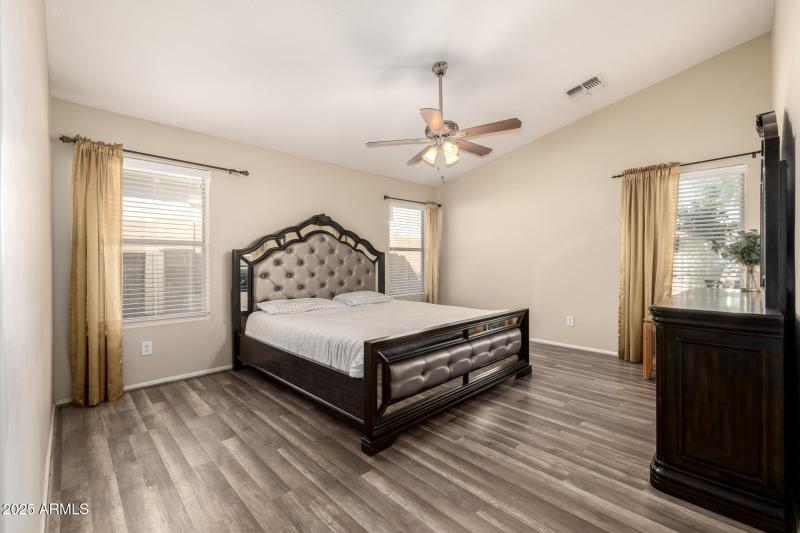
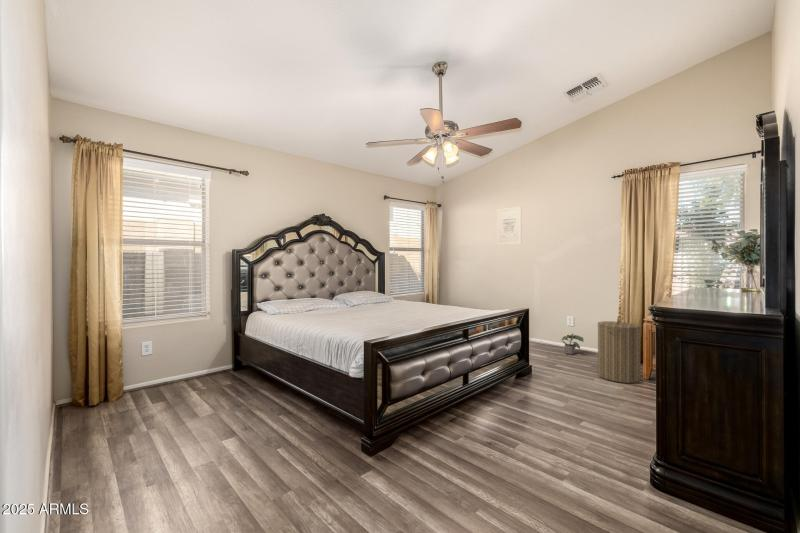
+ laundry hamper (618, 346)
+ potted plant (571, 344)
+ wall art (508, 226)
